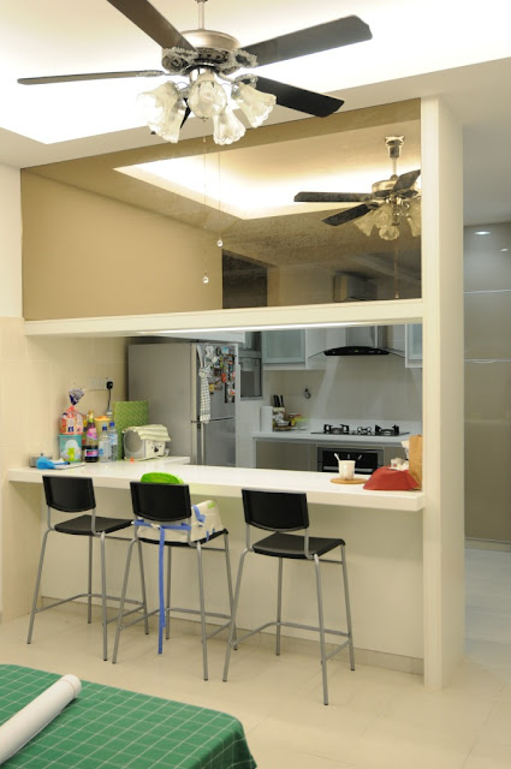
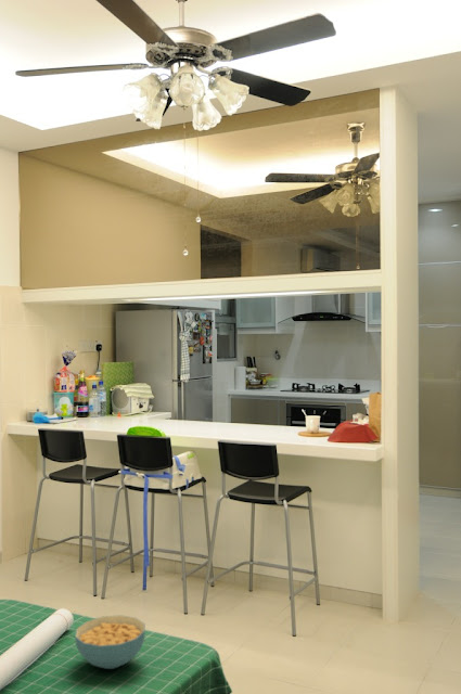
+ cereal bowl (111, 646)
